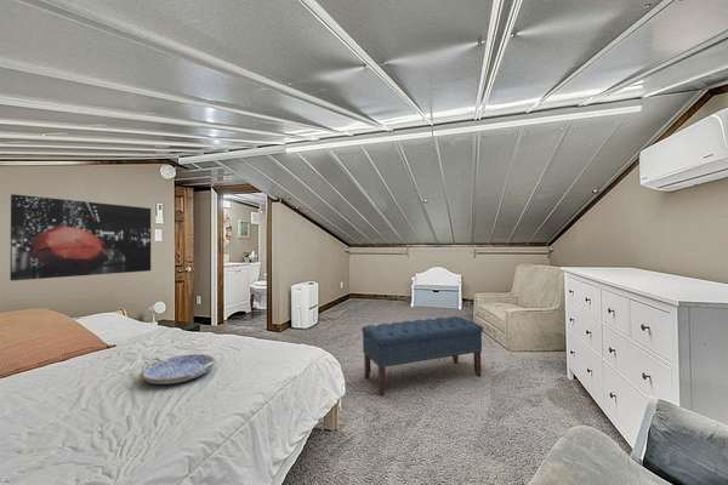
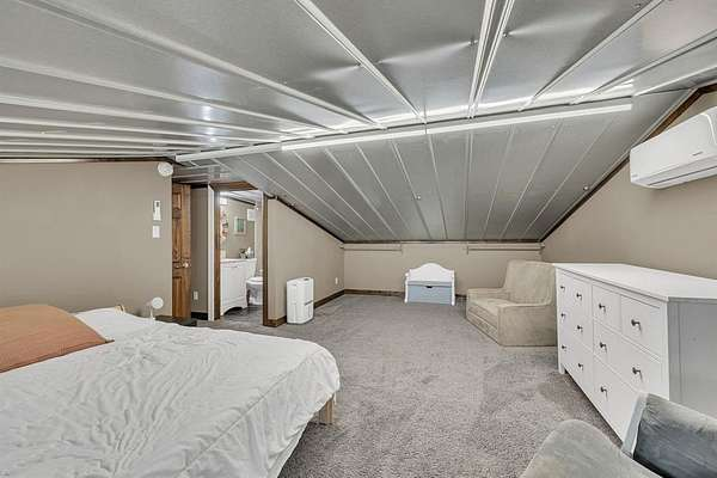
- wall art (91, 238)
- serving tray (180, 366)
- bench (422, 349)
